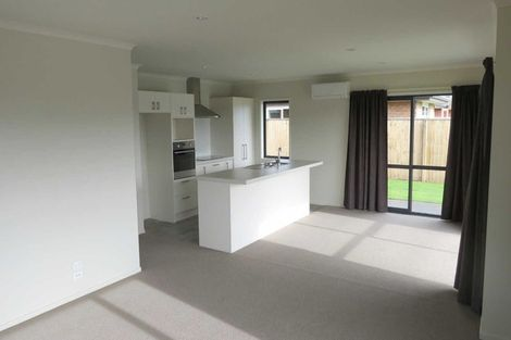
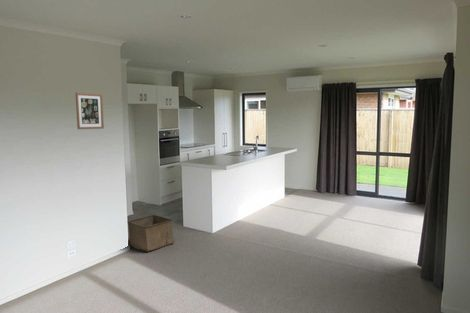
+ storage bin (151, 232)
+ wall art (90, 111)
